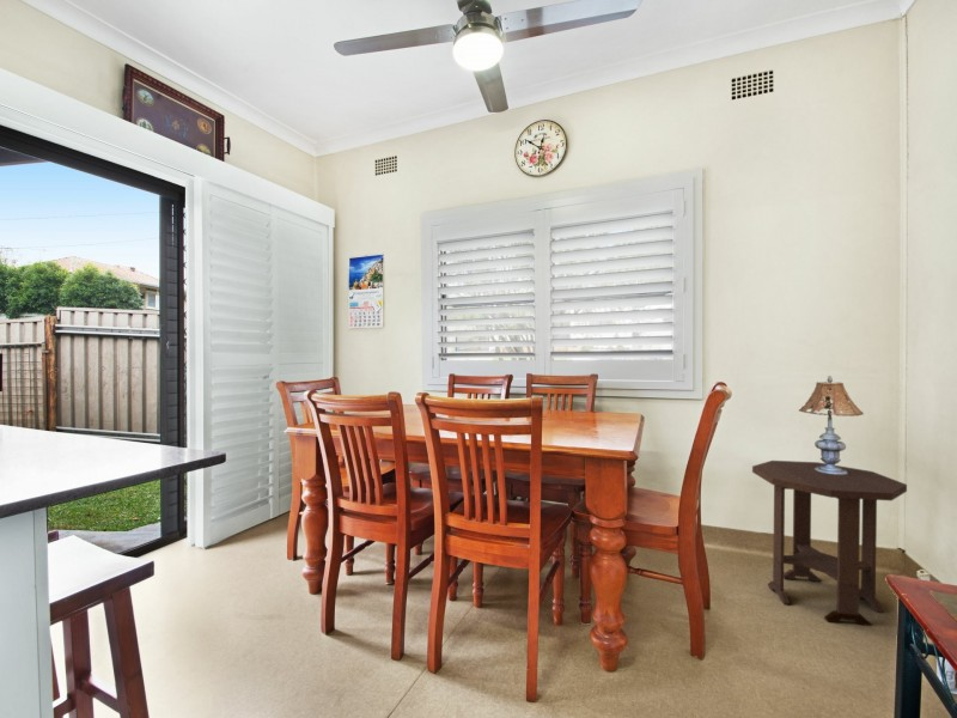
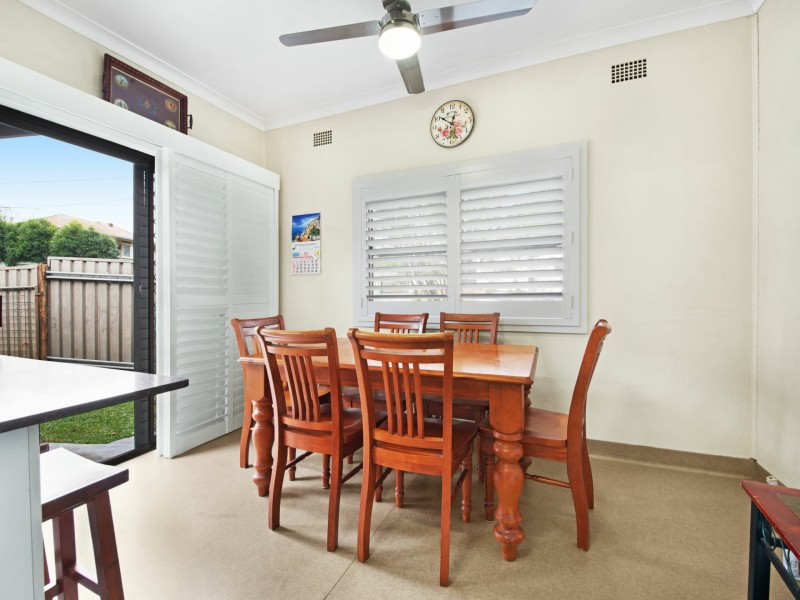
- side table (810, 536)
- table lamp (831, 422)
